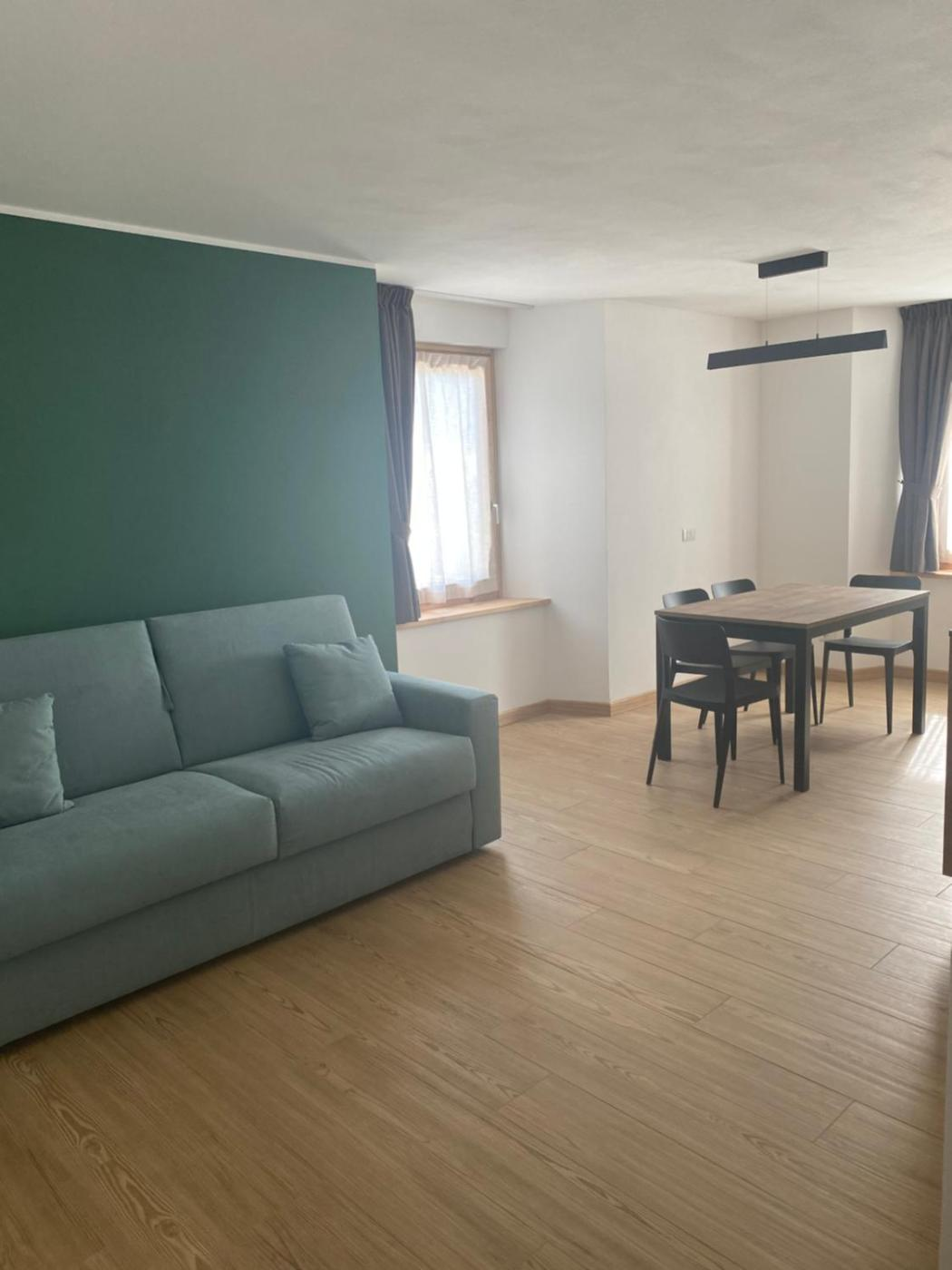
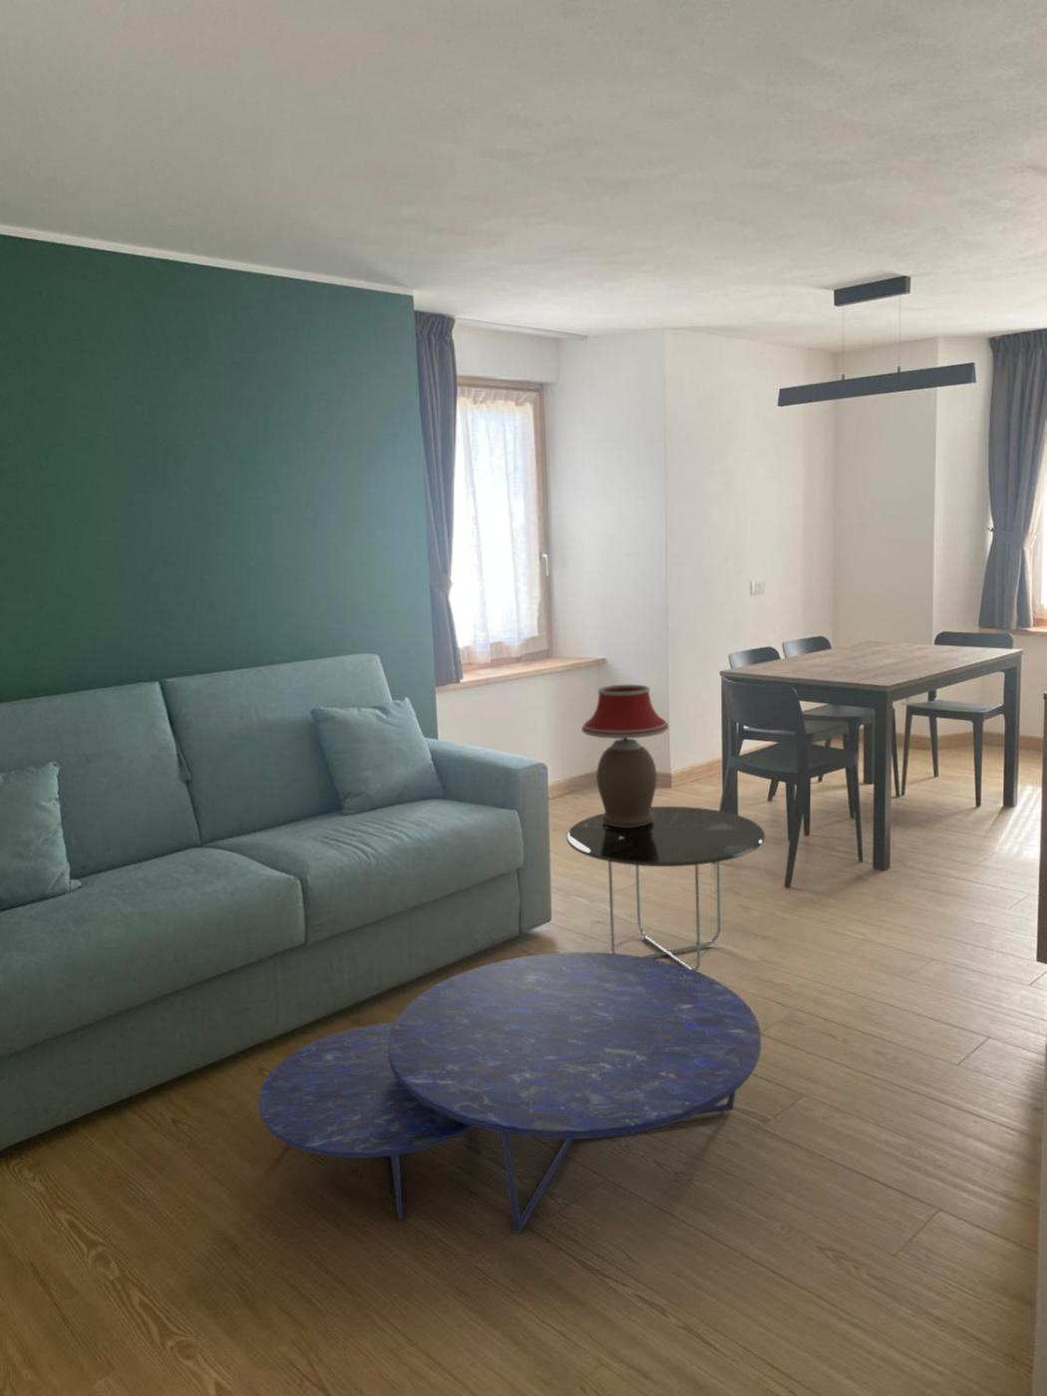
+ nesting table (520, 1077)
+ table lamp (625, 754)
+ side table (639, 896)
